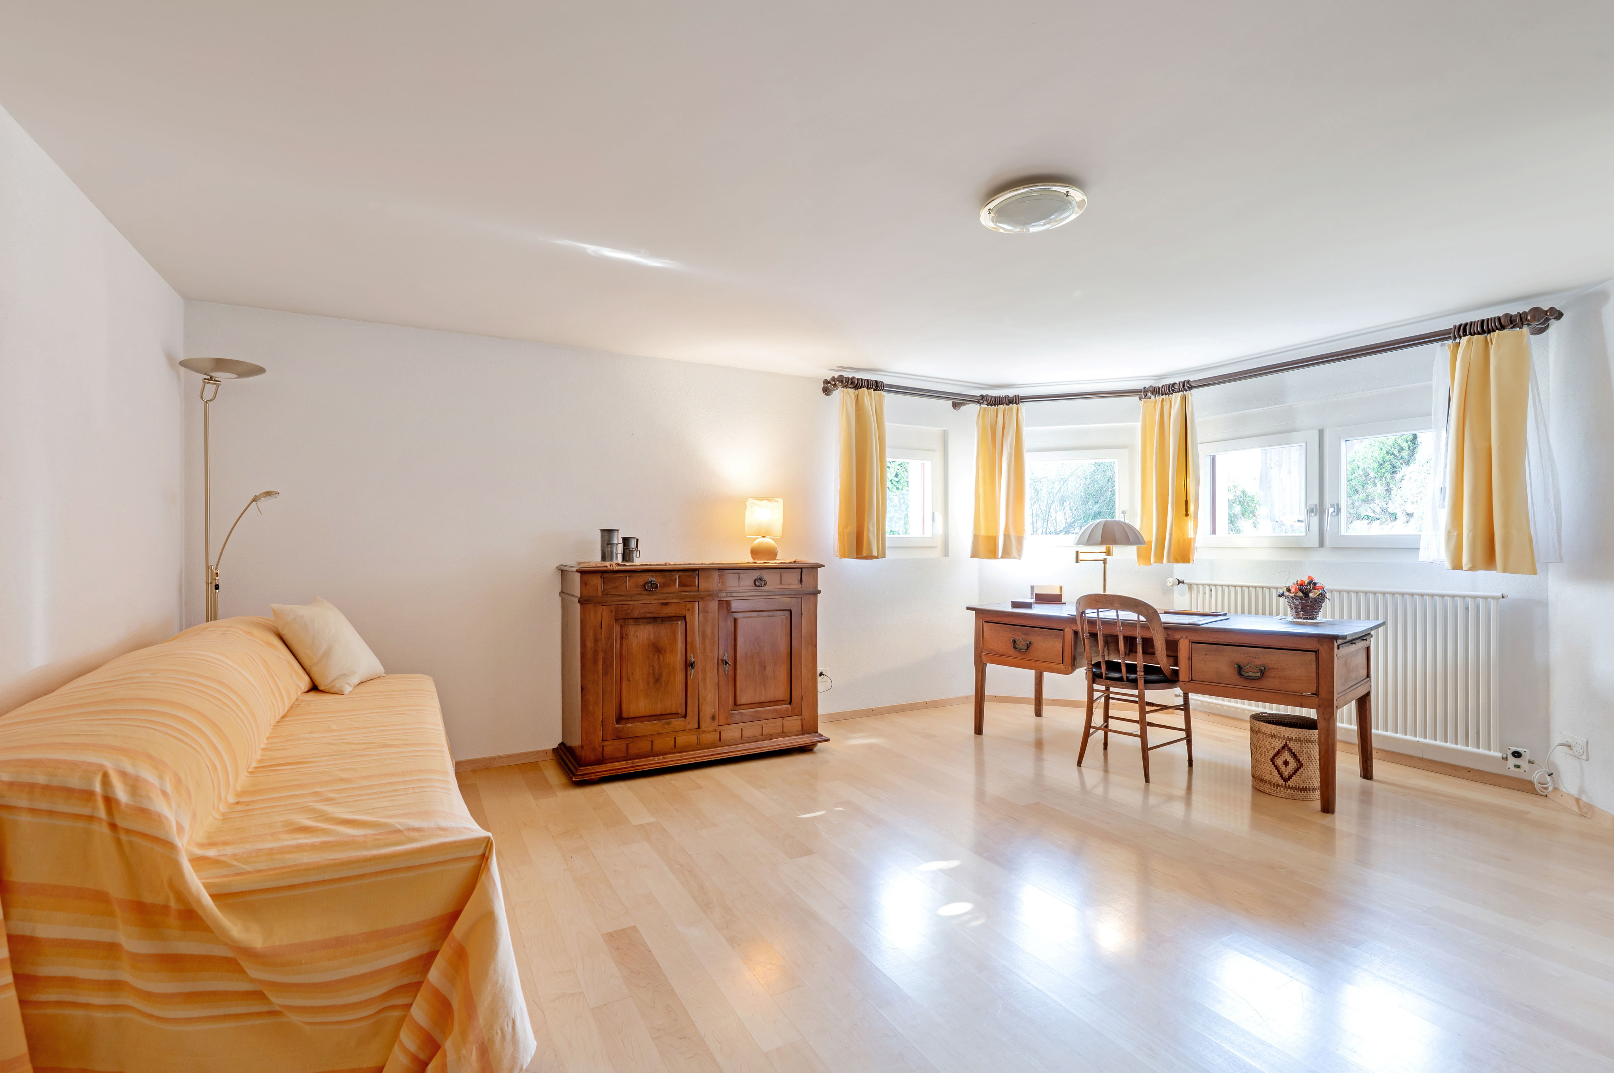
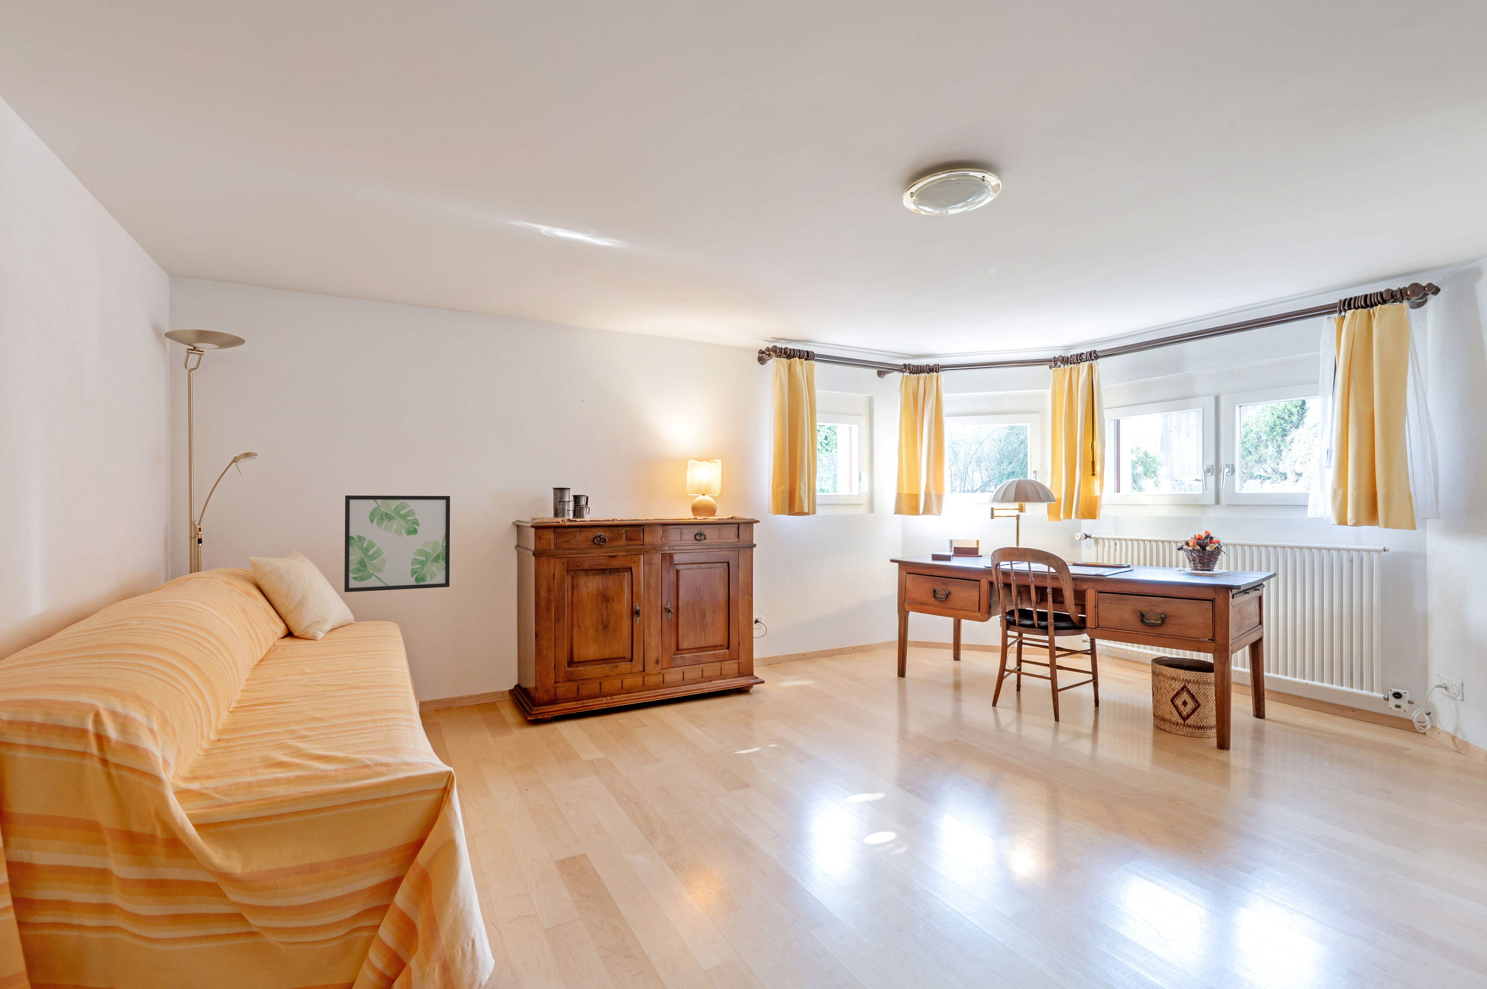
+ wall art (399, 542)
